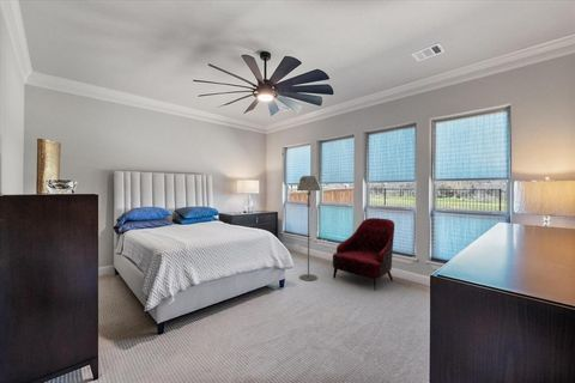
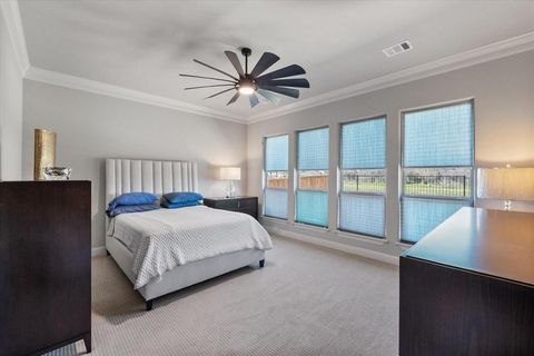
- armchair (367, 249)
- floor lamp (308, 226)
